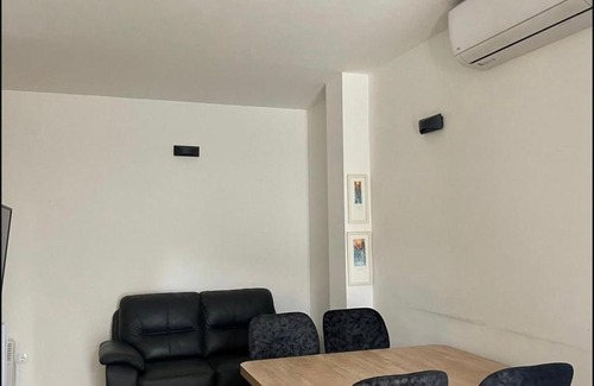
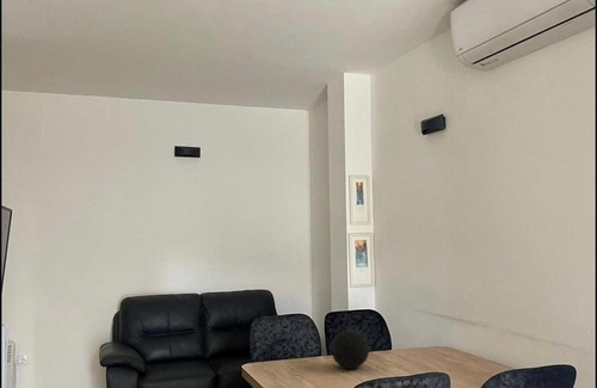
+ decorative orb (350, 349)
